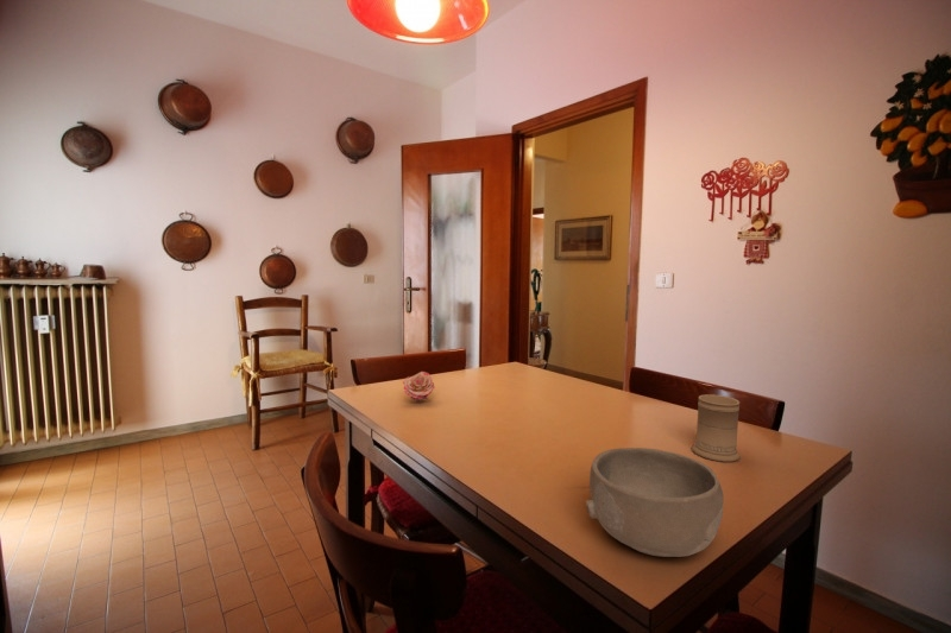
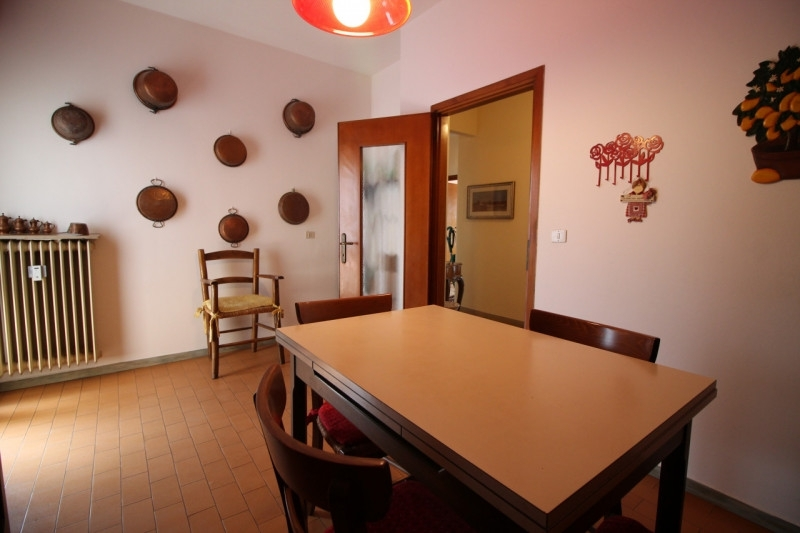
- mug (720, 424)
- flower (418, 387)
- bowl (653, 501)
